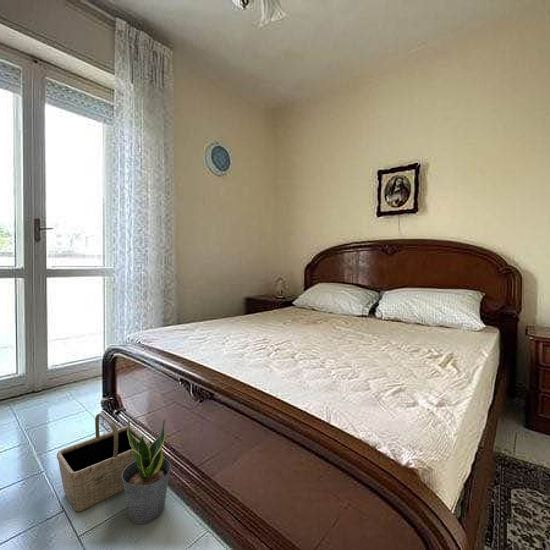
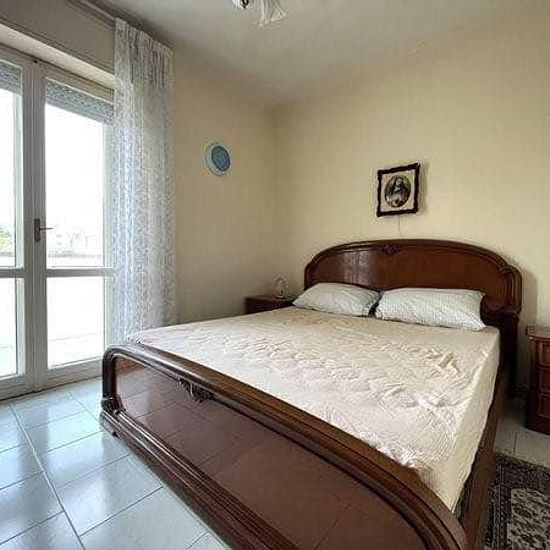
- potted plant (147, 461)
- basket (104, 451)
